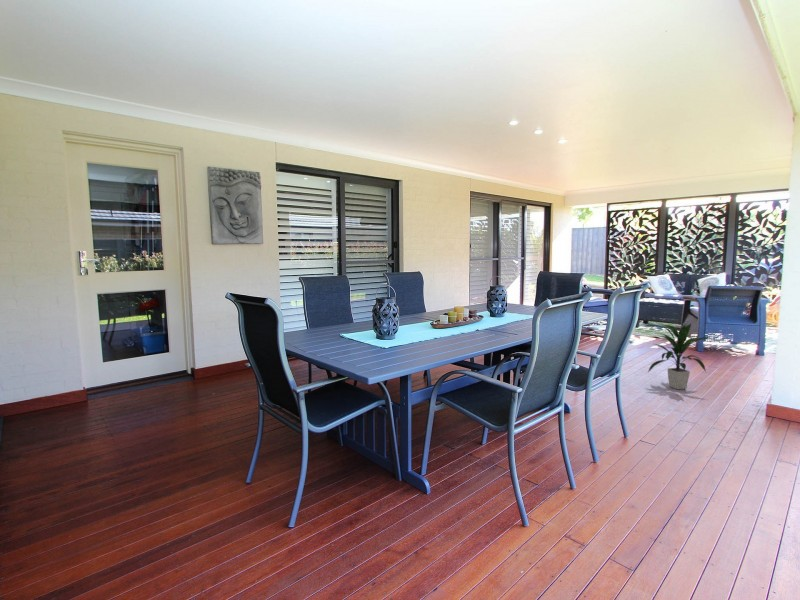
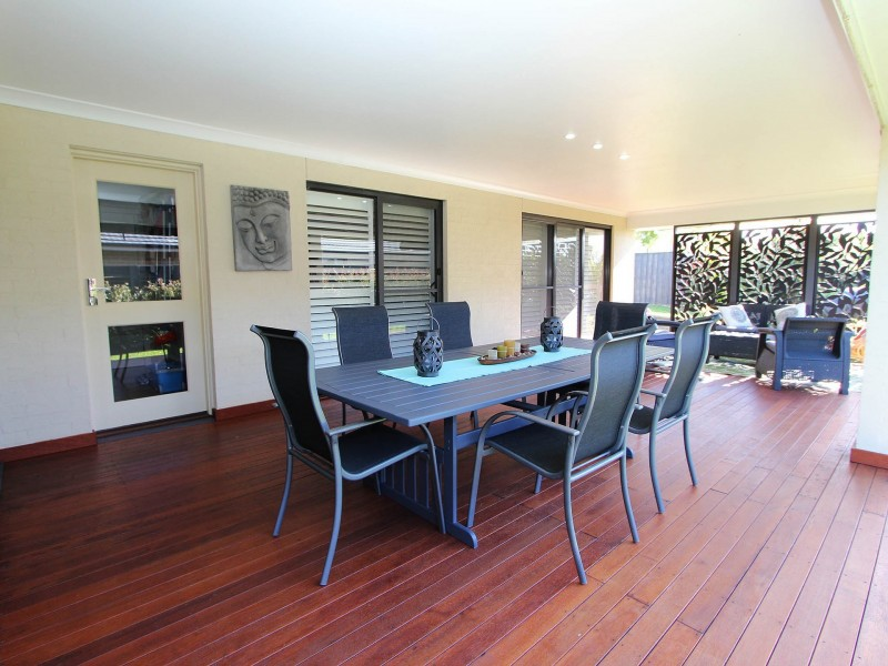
- indoor plant (676, 353)
